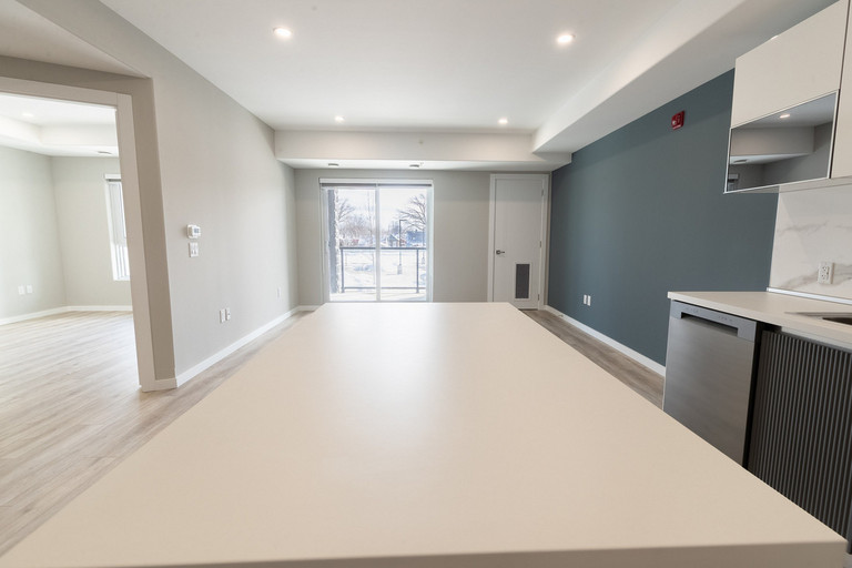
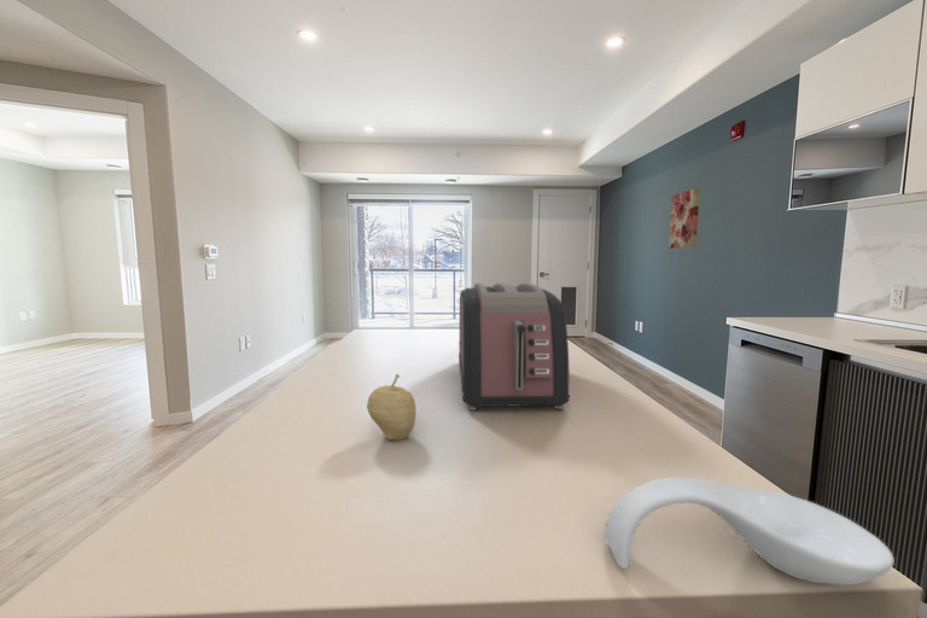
+ fruit (392, 407)
+ toaster (503, 333)
+ spoon rest (737, 523)
+ wall art (683, 220)
